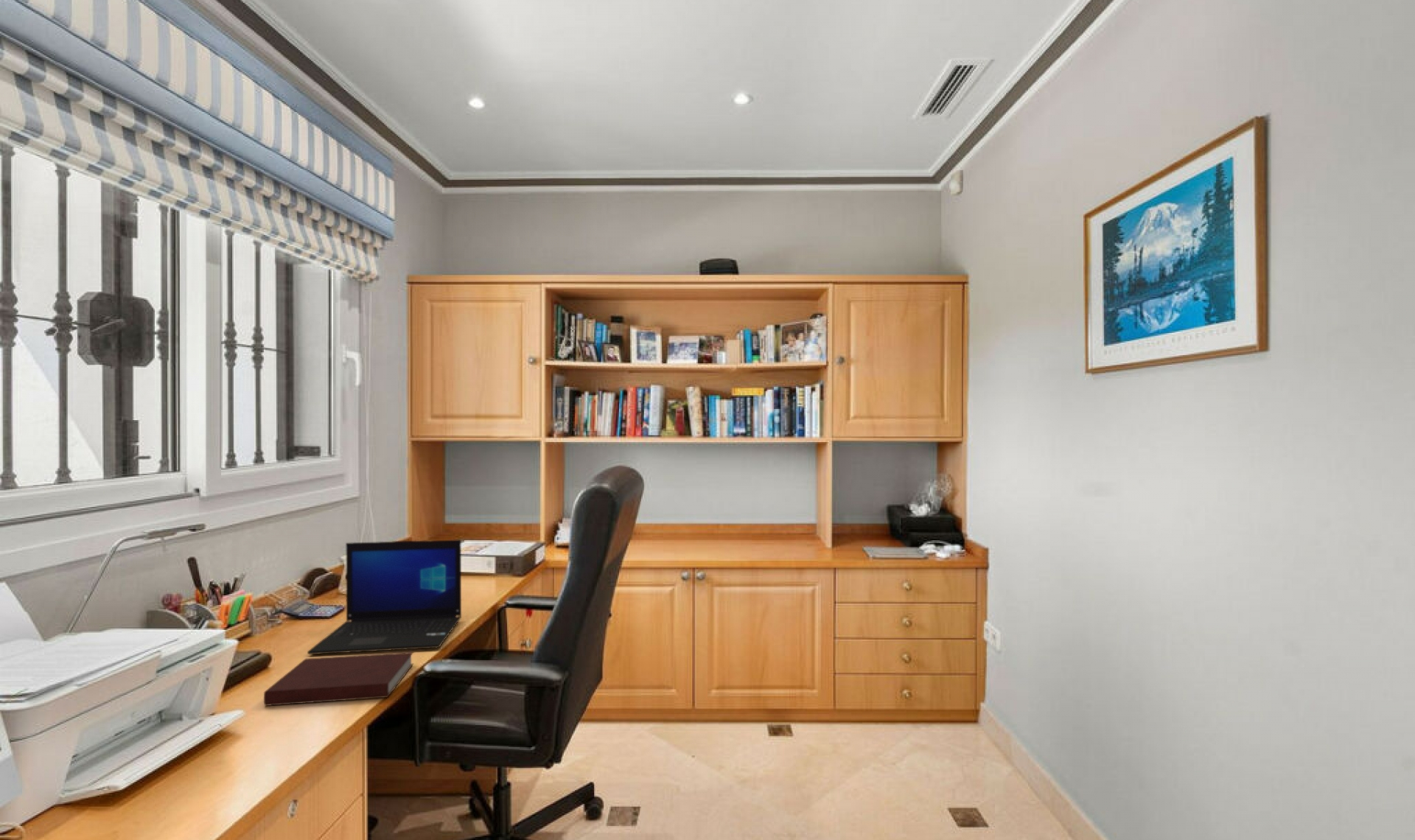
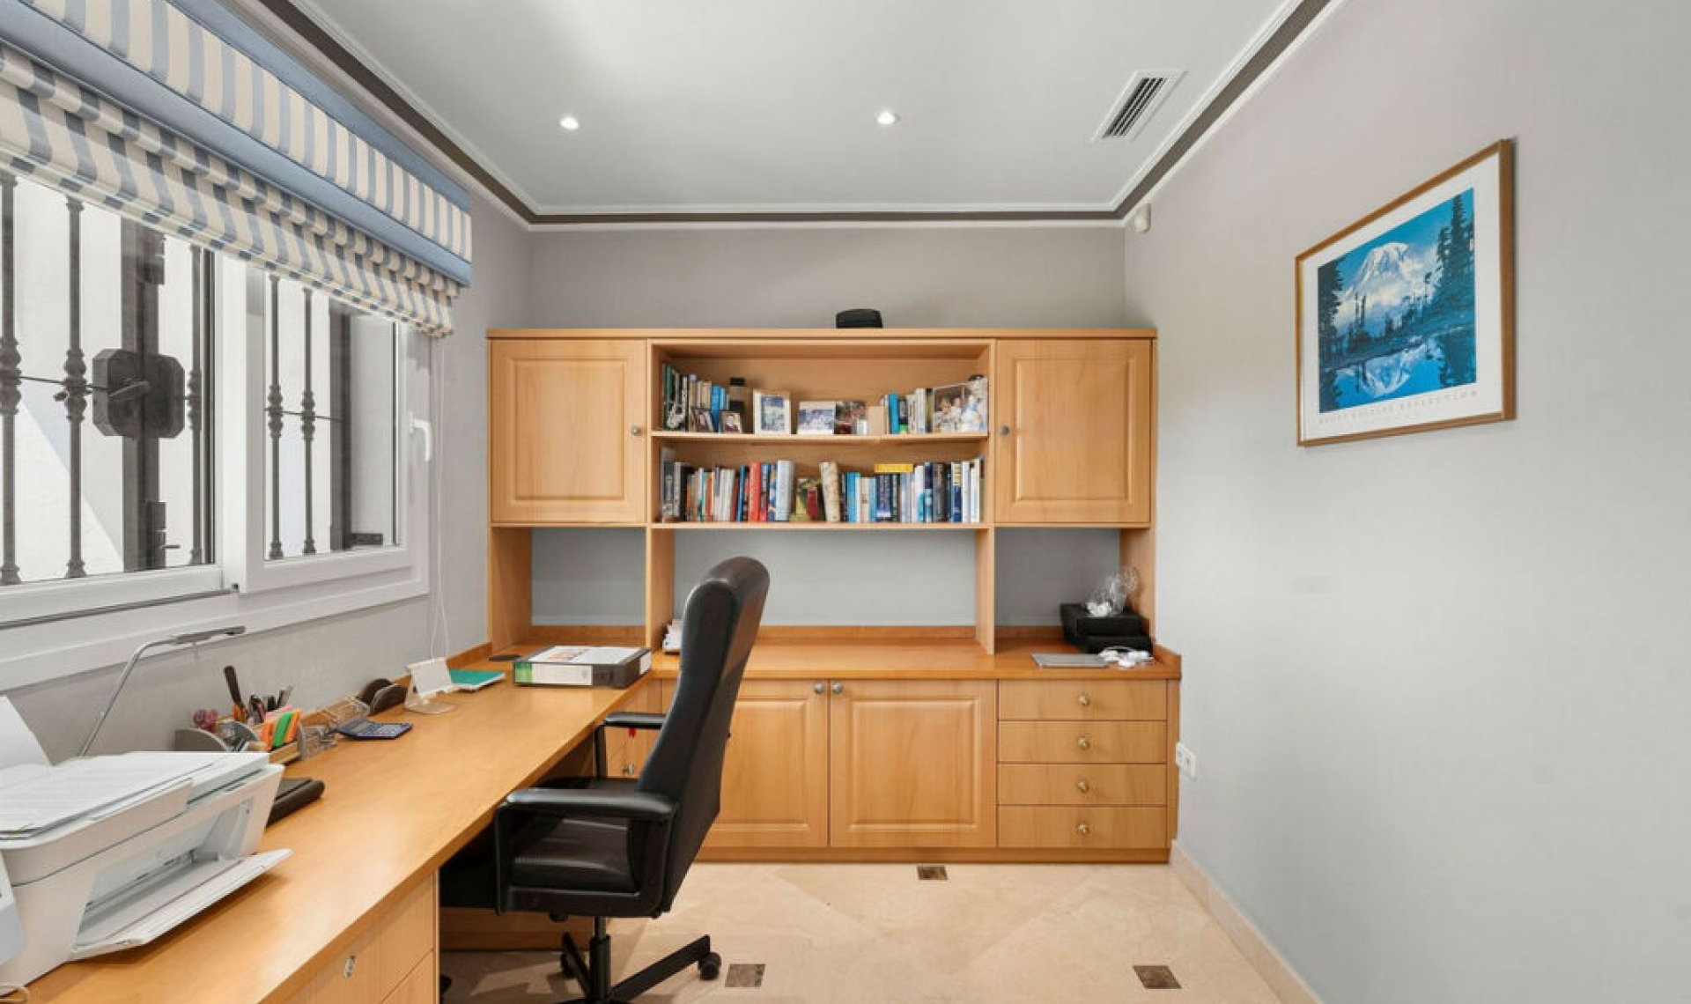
- laptop (391, 592)
- notebook (344, 676)
